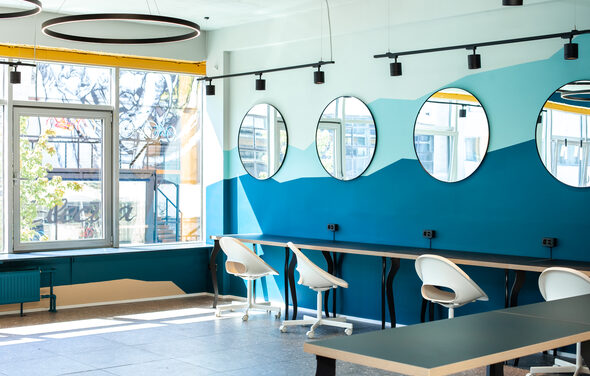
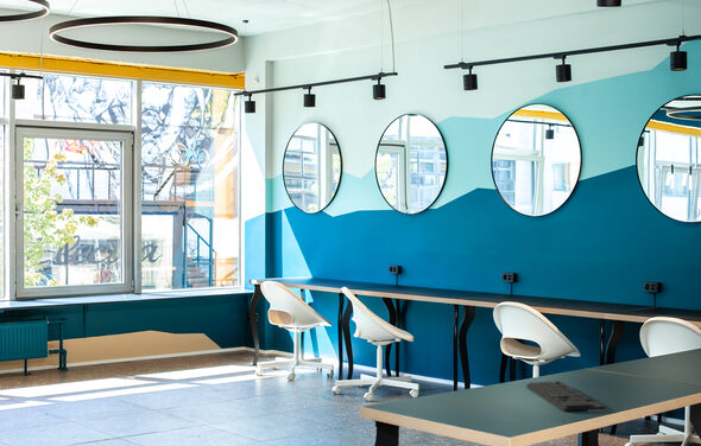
+ keyboard (563, 394)
